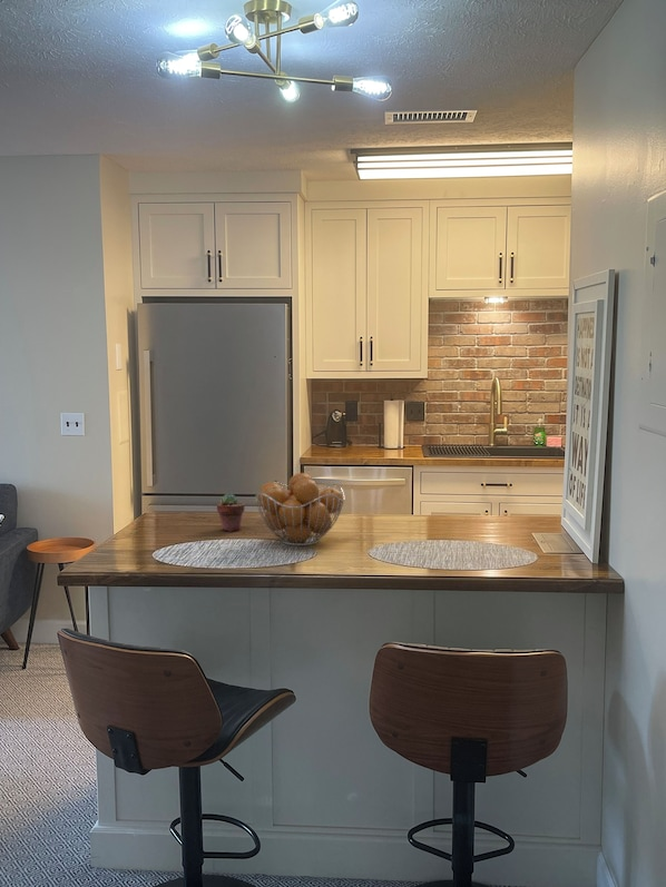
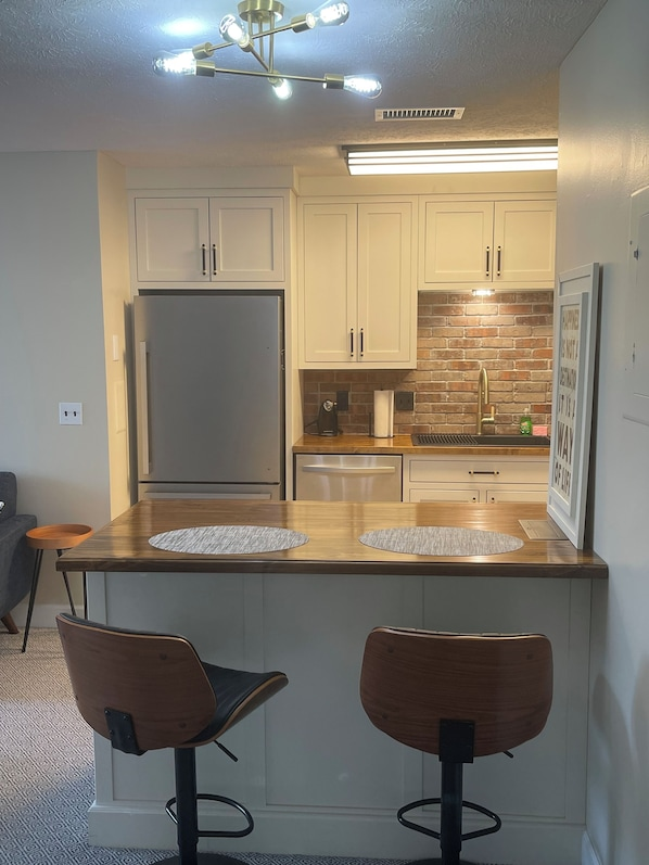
- potted succulent (231, 511)
- fruit basket (300, 507)
